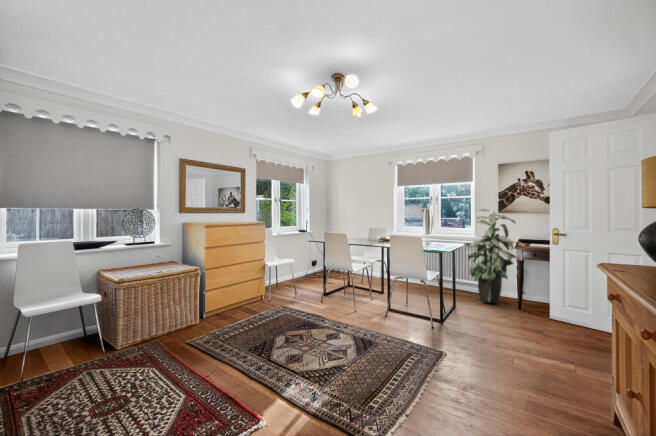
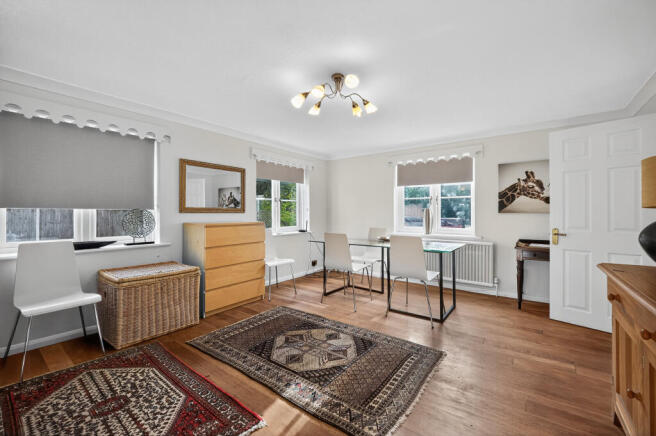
- indoor plant (488, 255)
